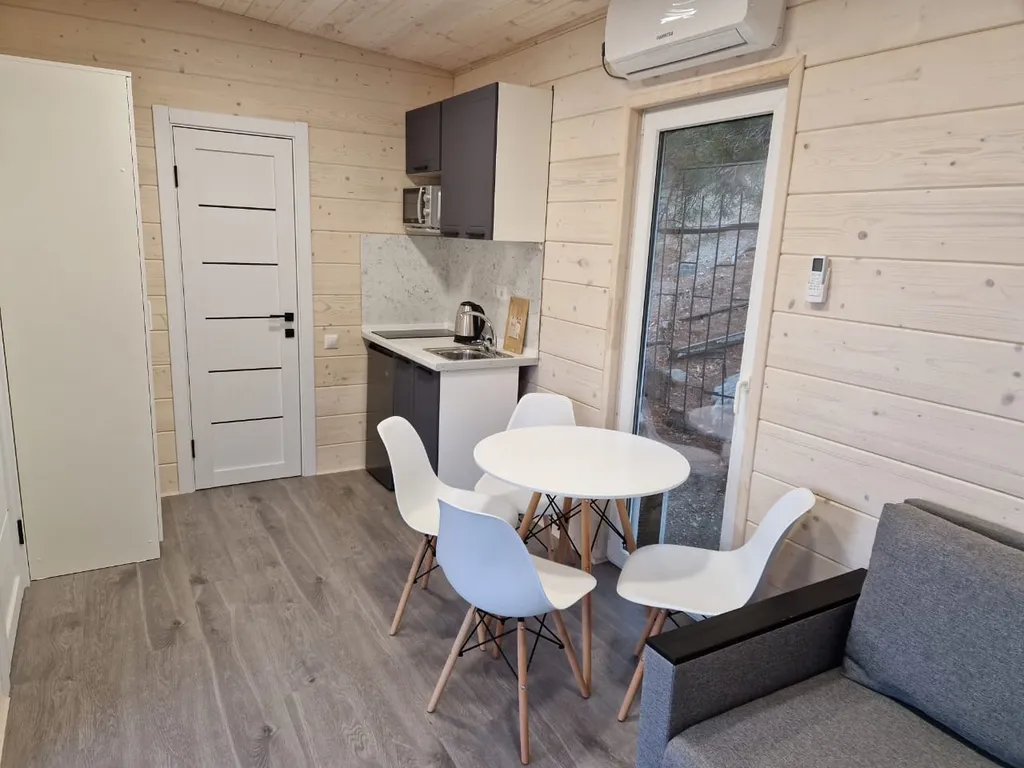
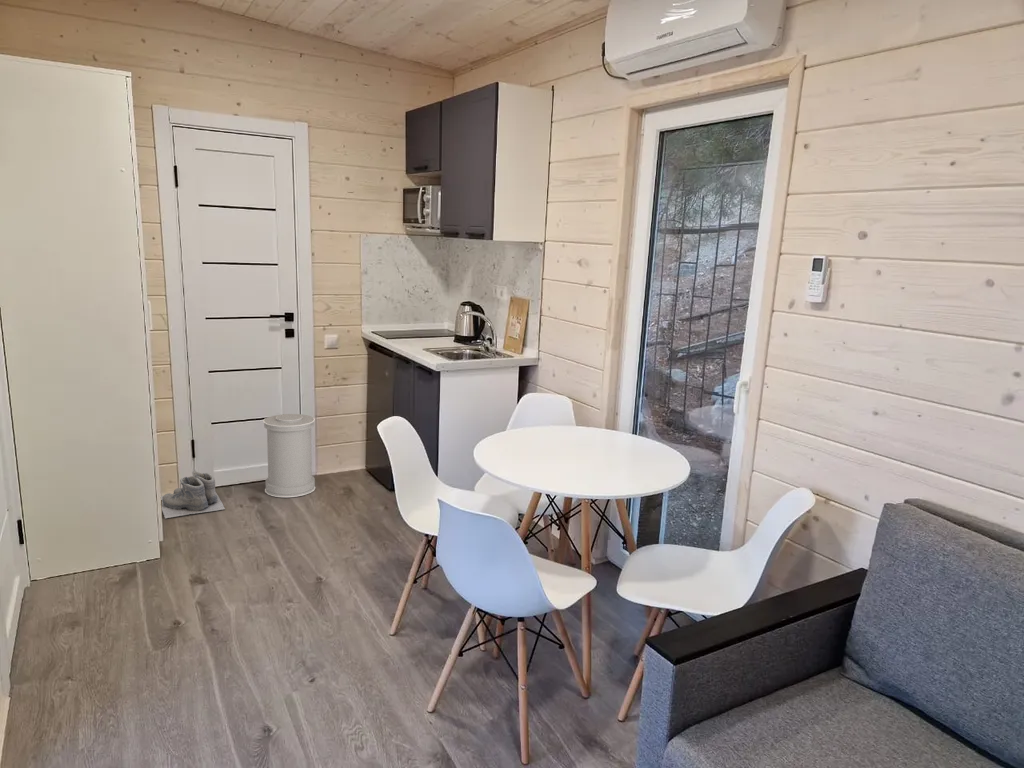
+ trash can (289, 453)
+ boots (190, 487)
